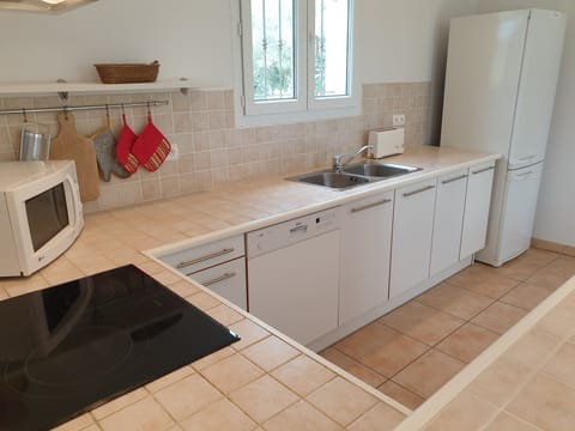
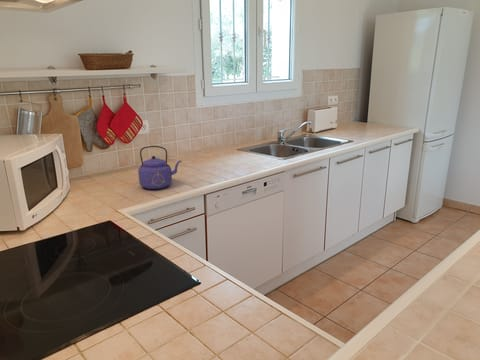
+ kettle (159, 166)
